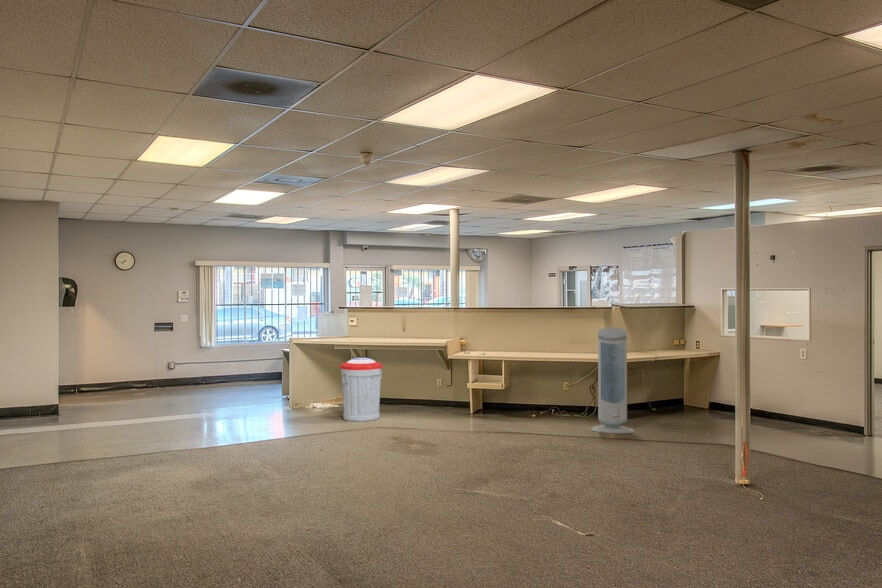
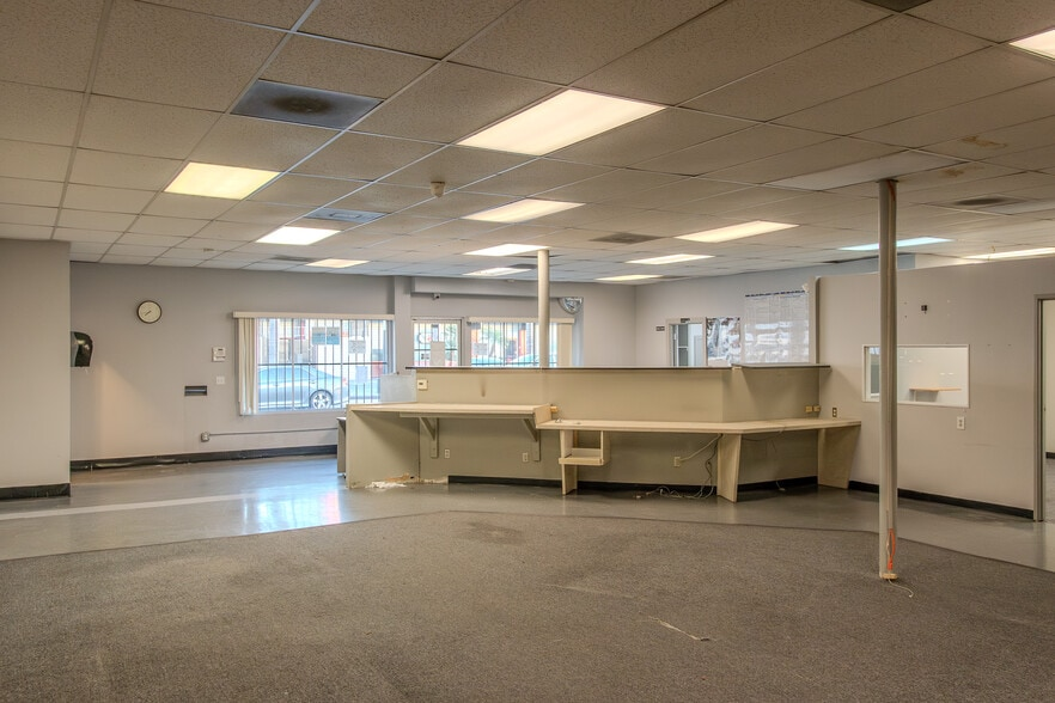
- trash can (361, 388)
- air purifier (612, 379)
